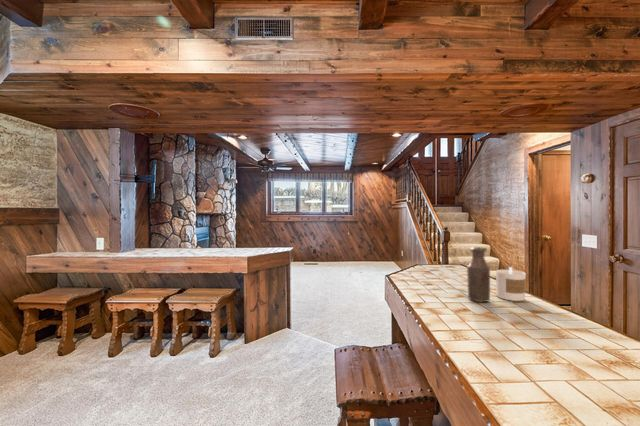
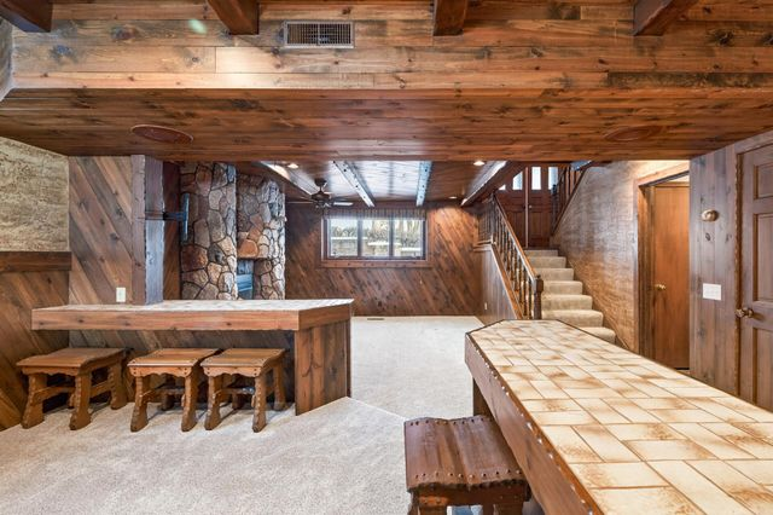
- candle (510, 282)
- bottle (478, 273)
